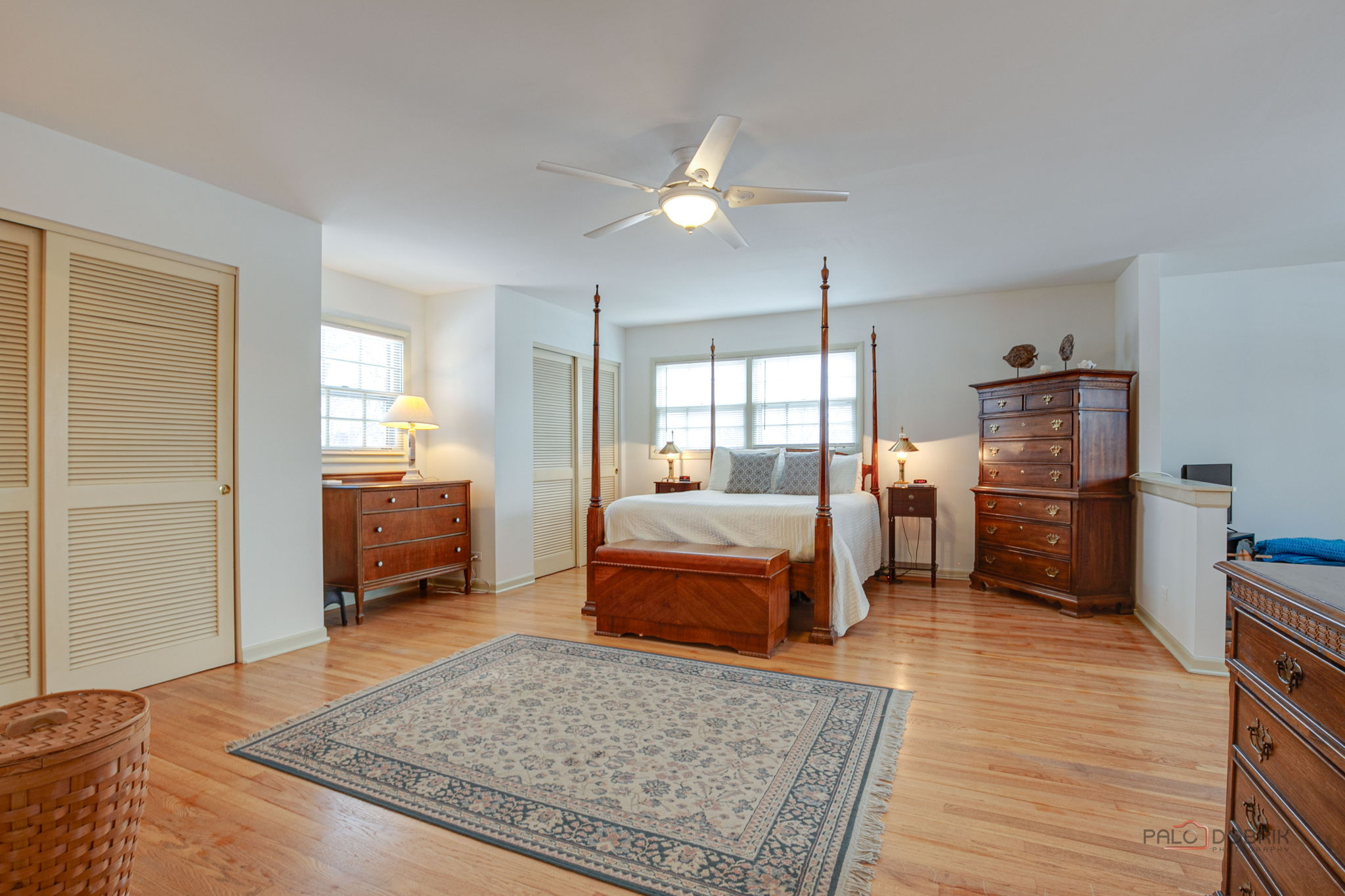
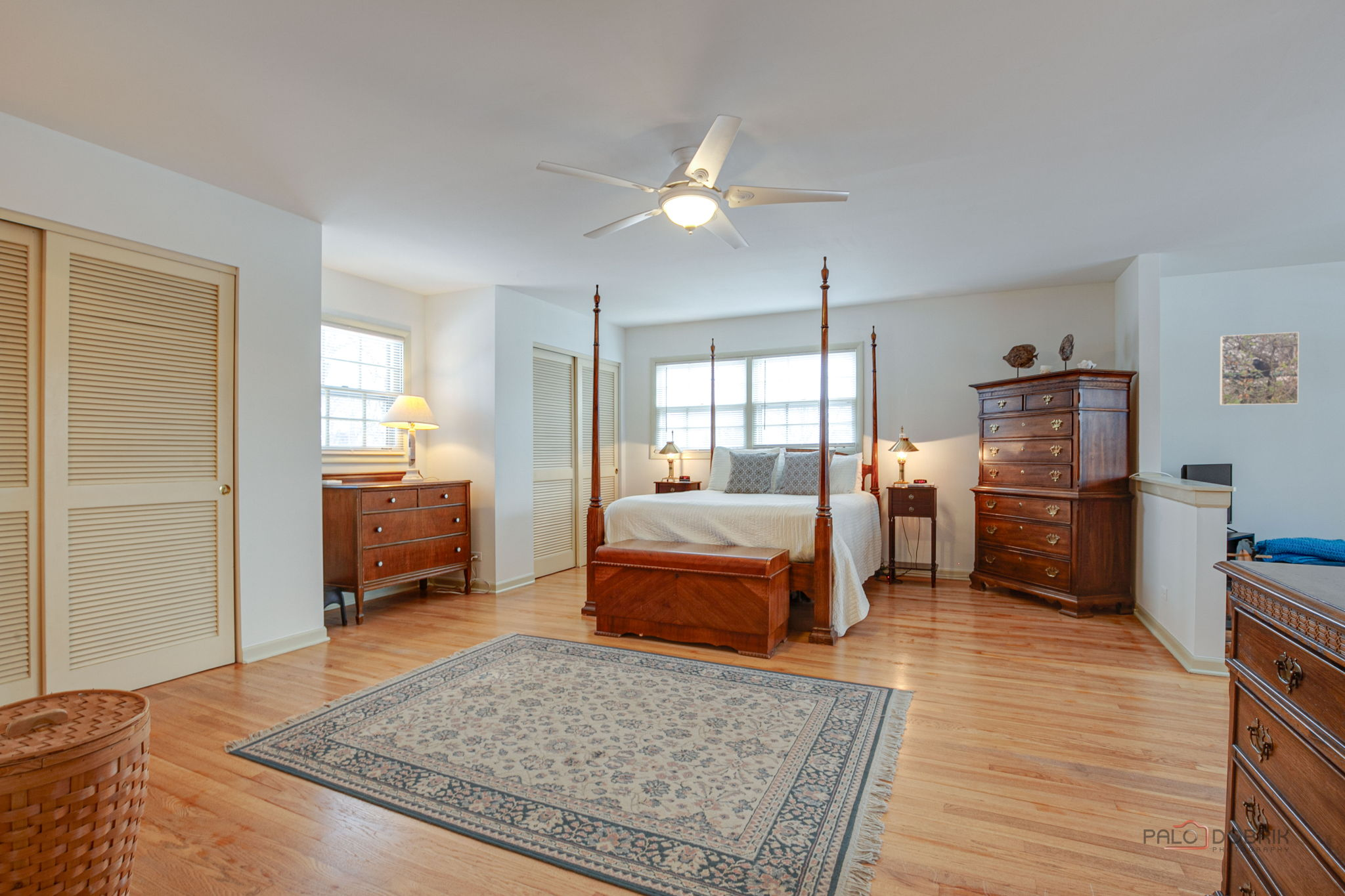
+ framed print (1258, 369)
